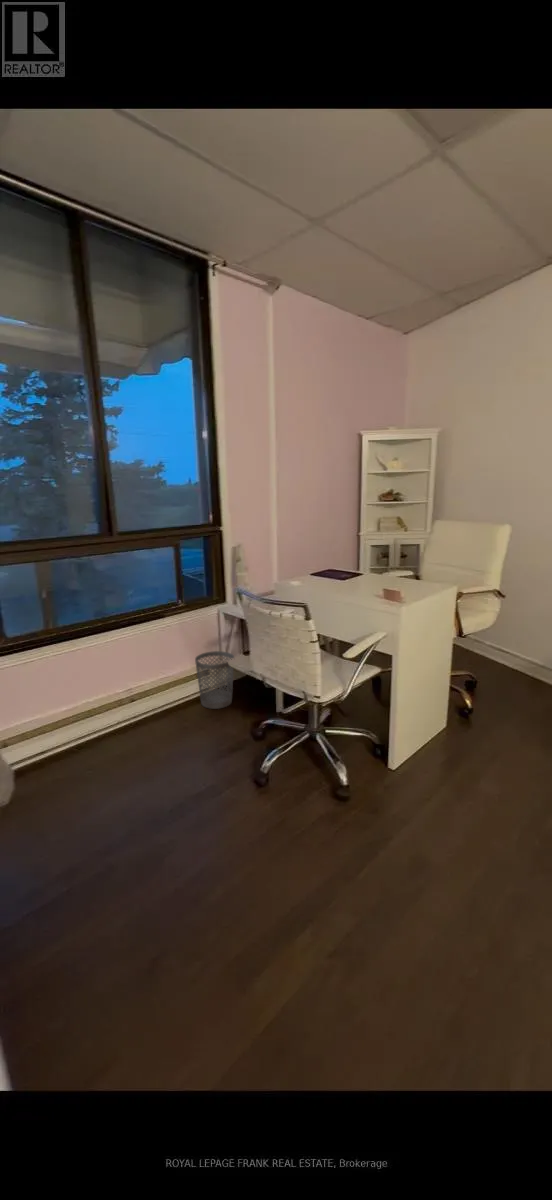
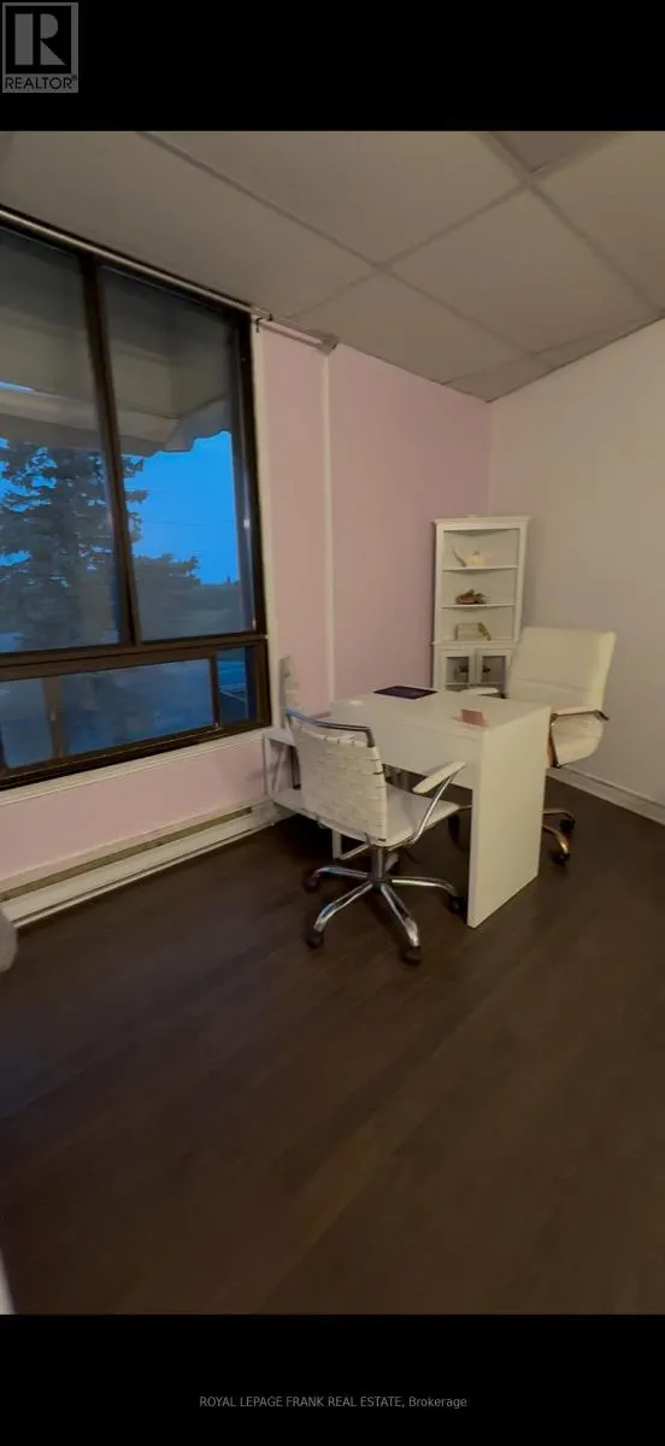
- wastebasket (215, 680)
